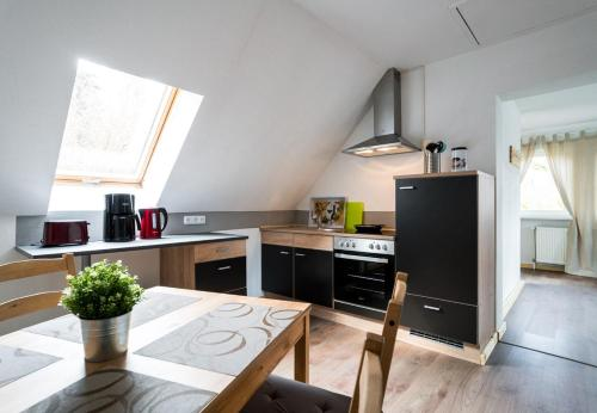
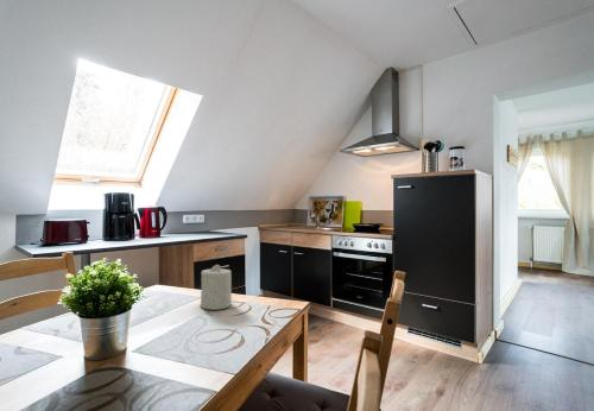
+ candle (215, 284)
